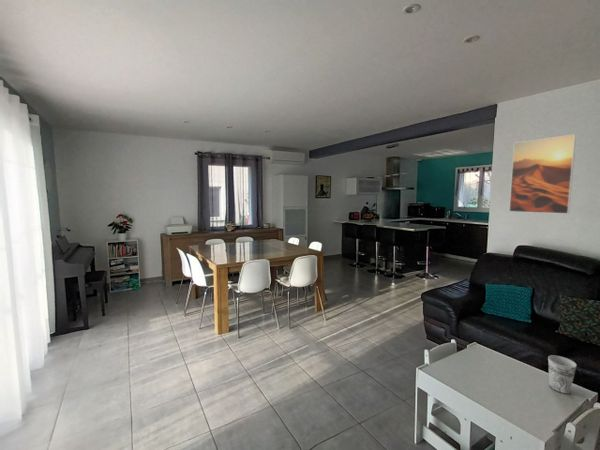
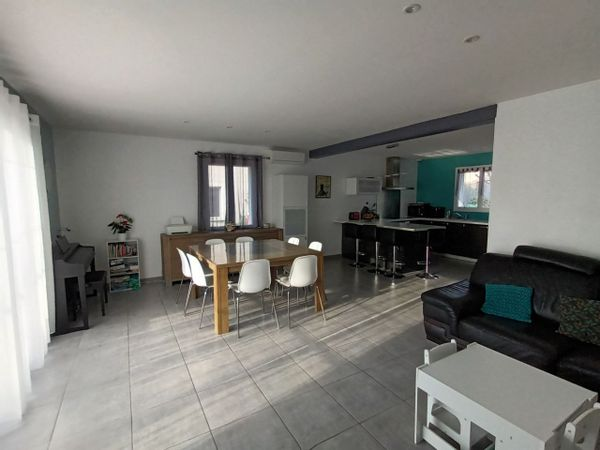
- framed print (539, 176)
- cup (560, 374)
